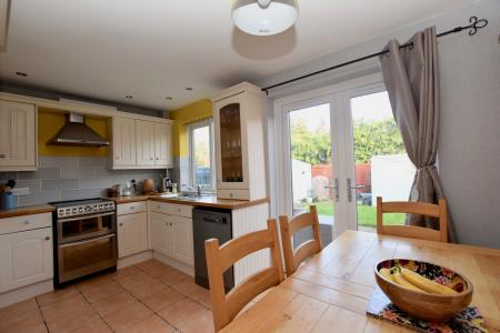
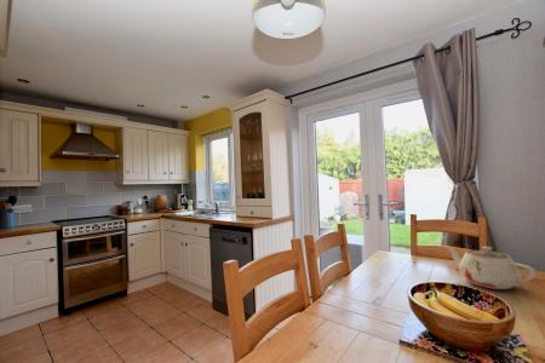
+ teapot (484, 264)
